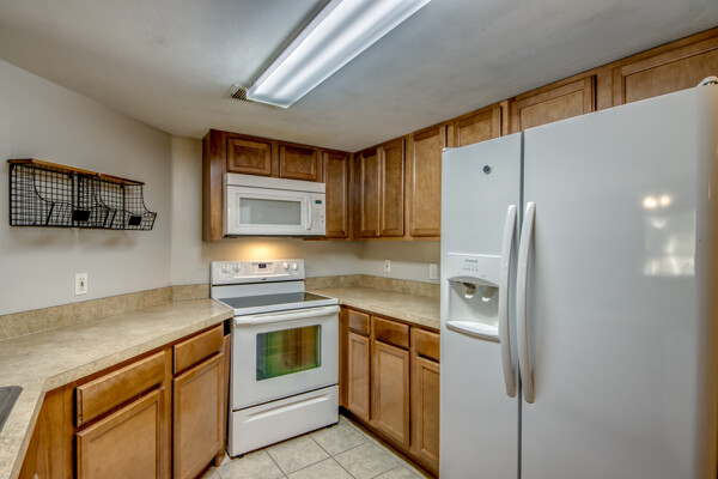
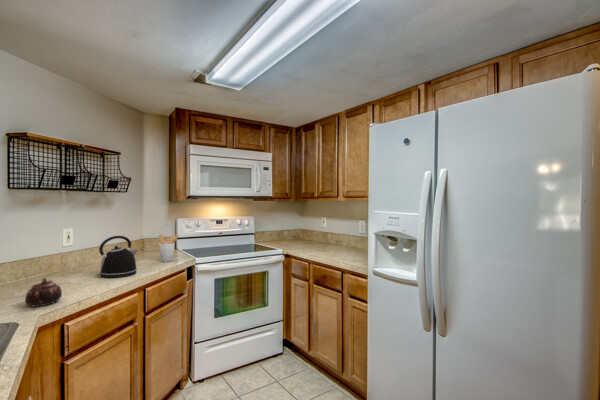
+ utensil holder (169, 247)
+ kettle (118, 254)
+ teapot (43, 290)
